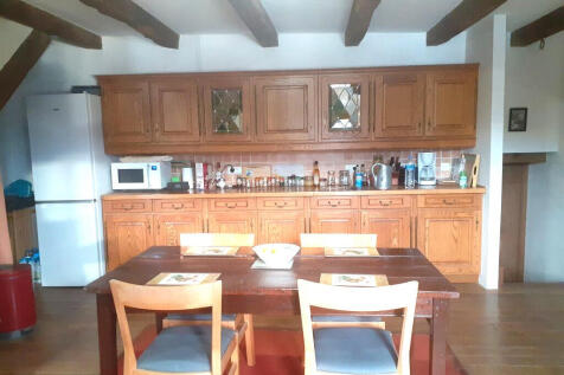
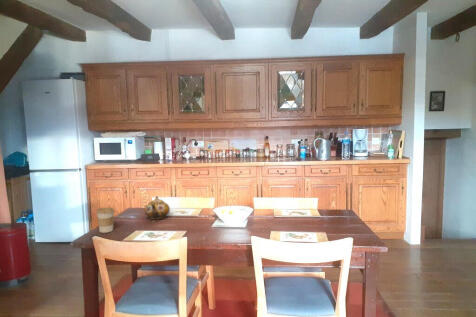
+ teapot (157, 207)
+ coffee cup (105, 219)
